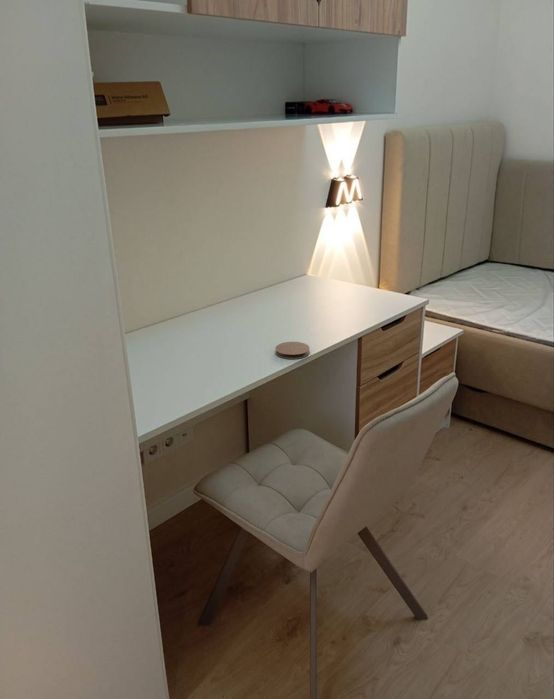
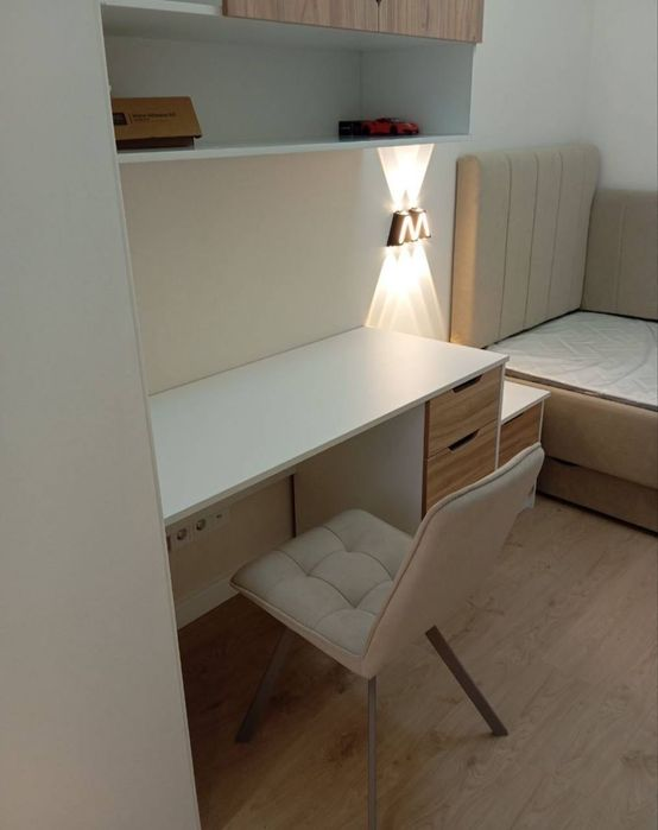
- coaster (292, 350)
